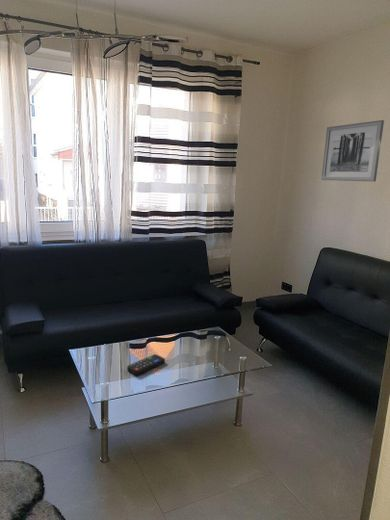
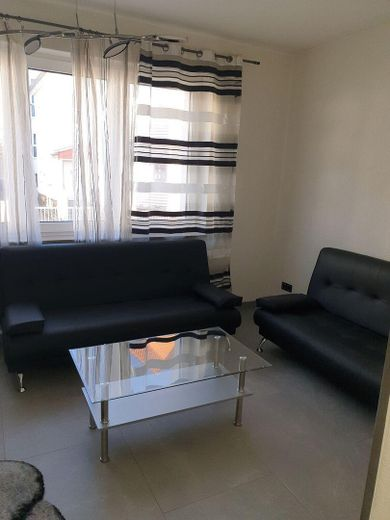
- remote control (146, 363)
- wall art (349, 152)
